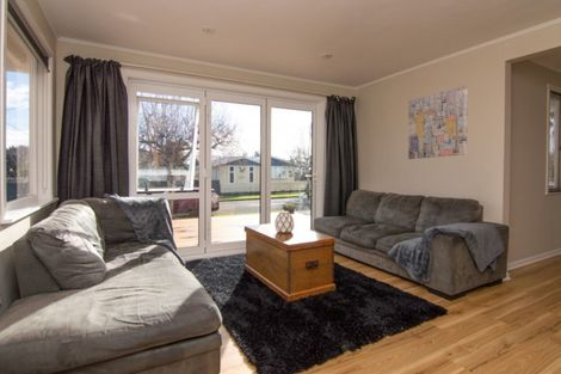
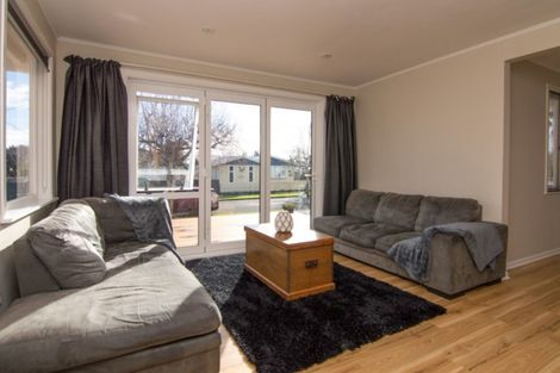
- wall art (434, 125)
